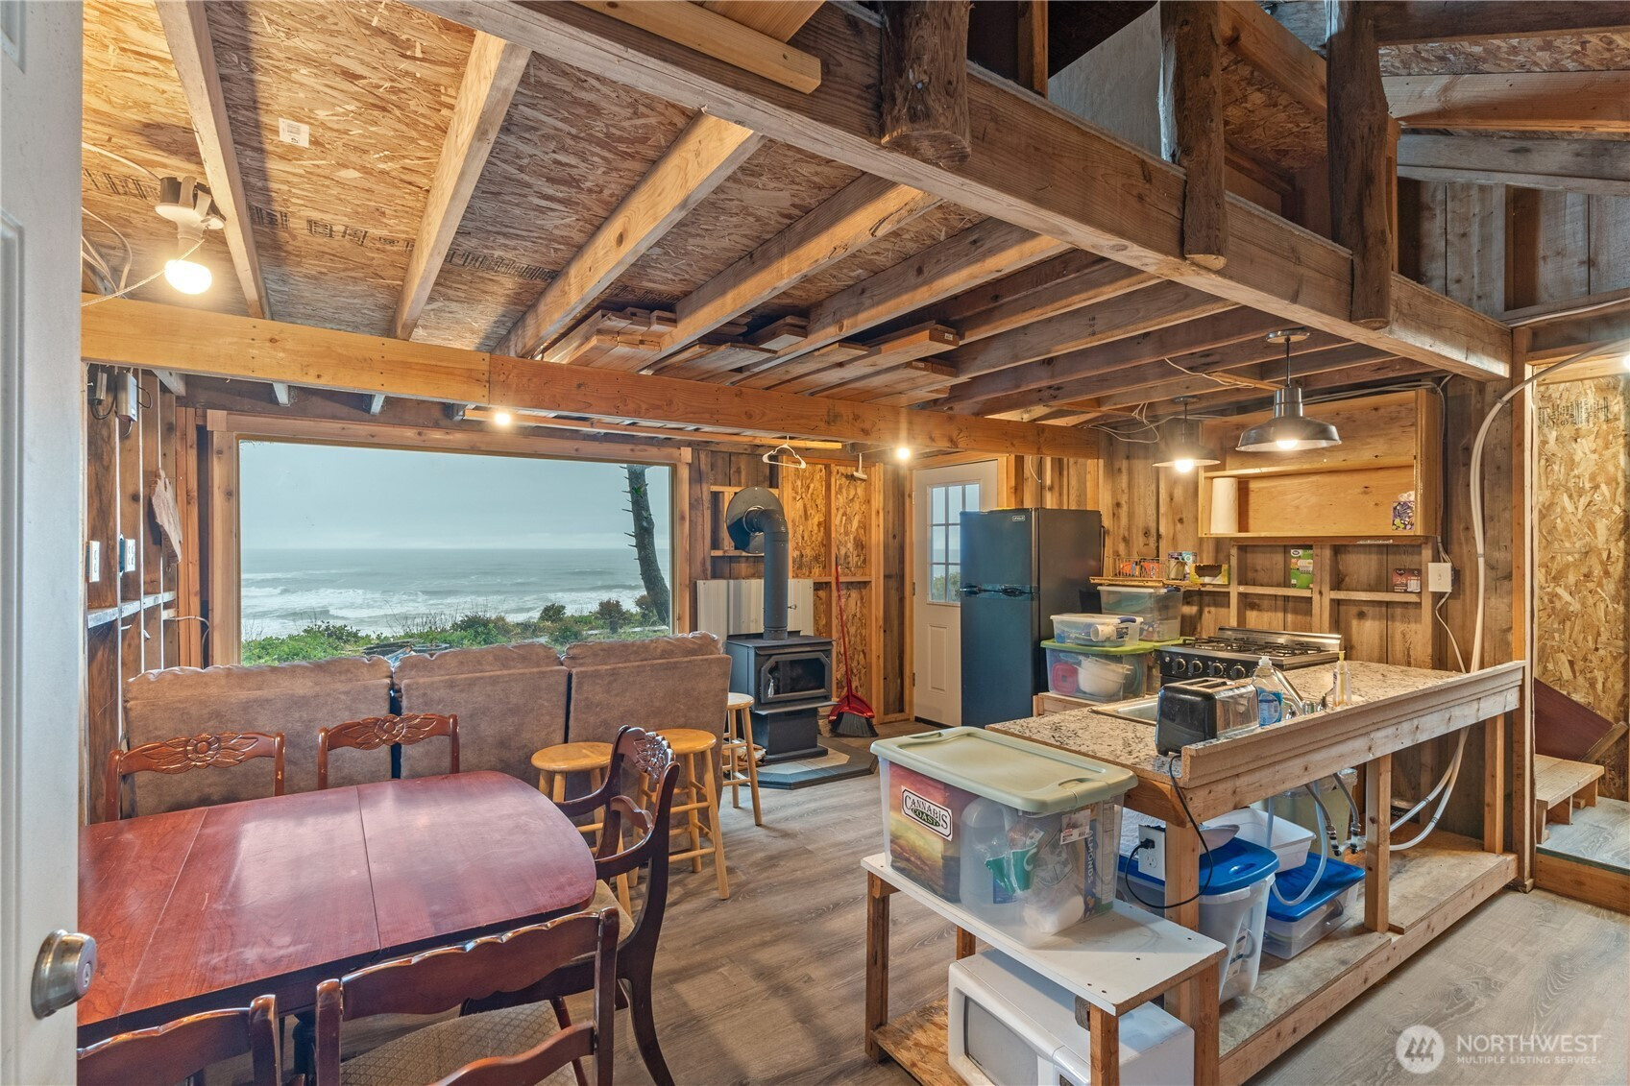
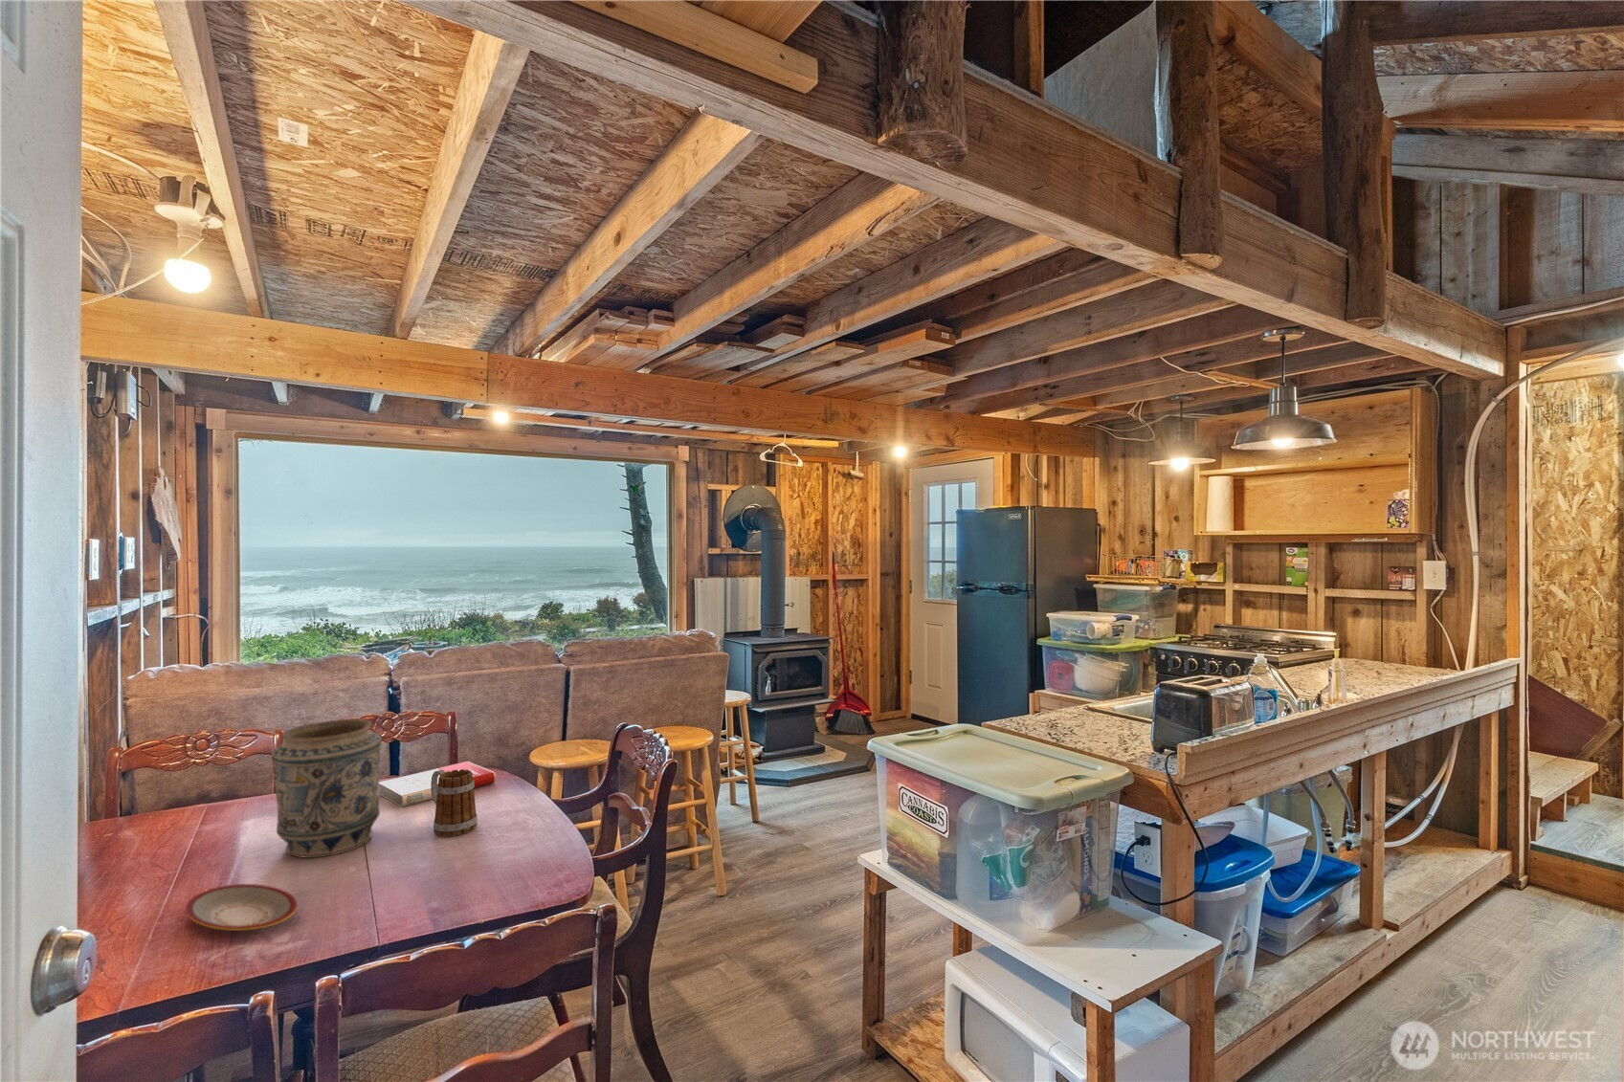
+ book (437, 783)
+ mug (450, 799)
+ plate (241, 911)
+ vase (328, 785)
